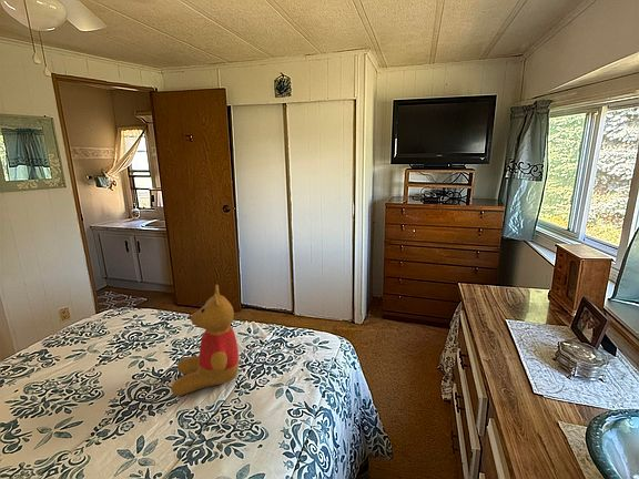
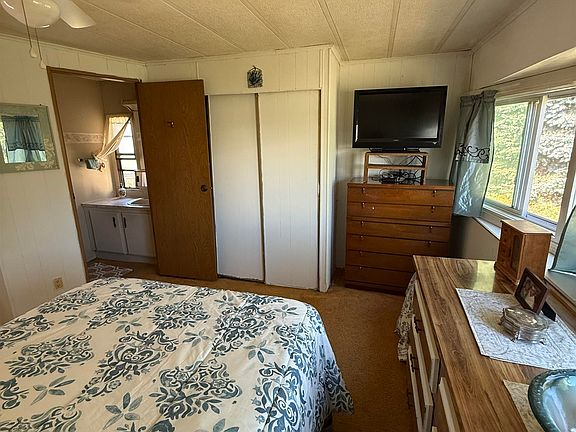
- teddy bear (204, 336)
